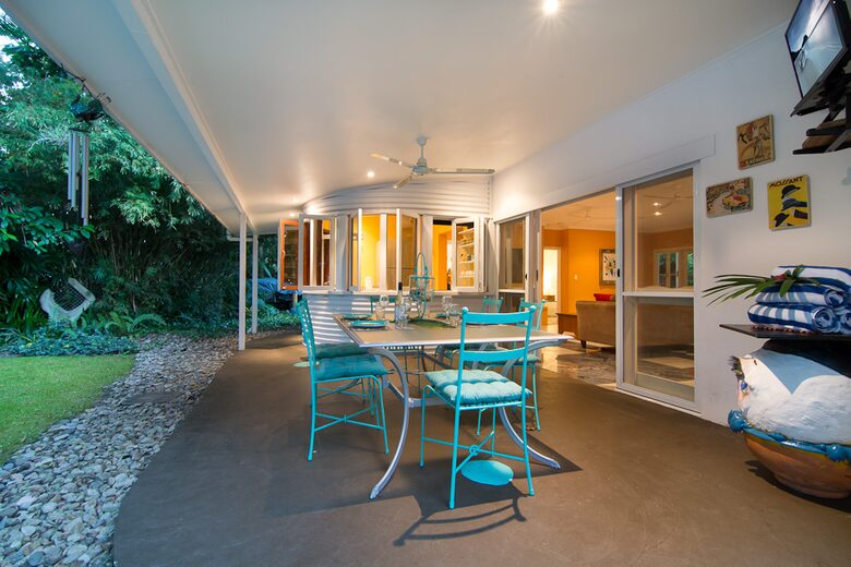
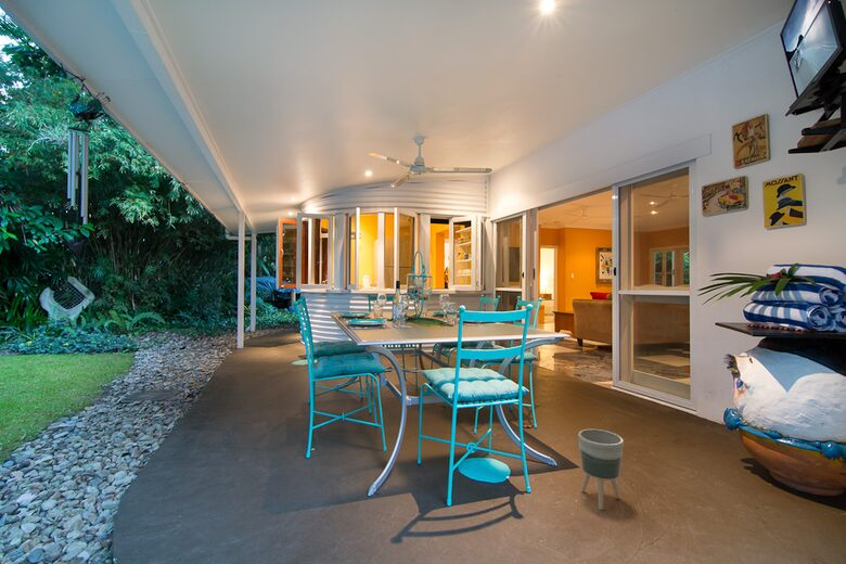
+ planter (600, 467)
